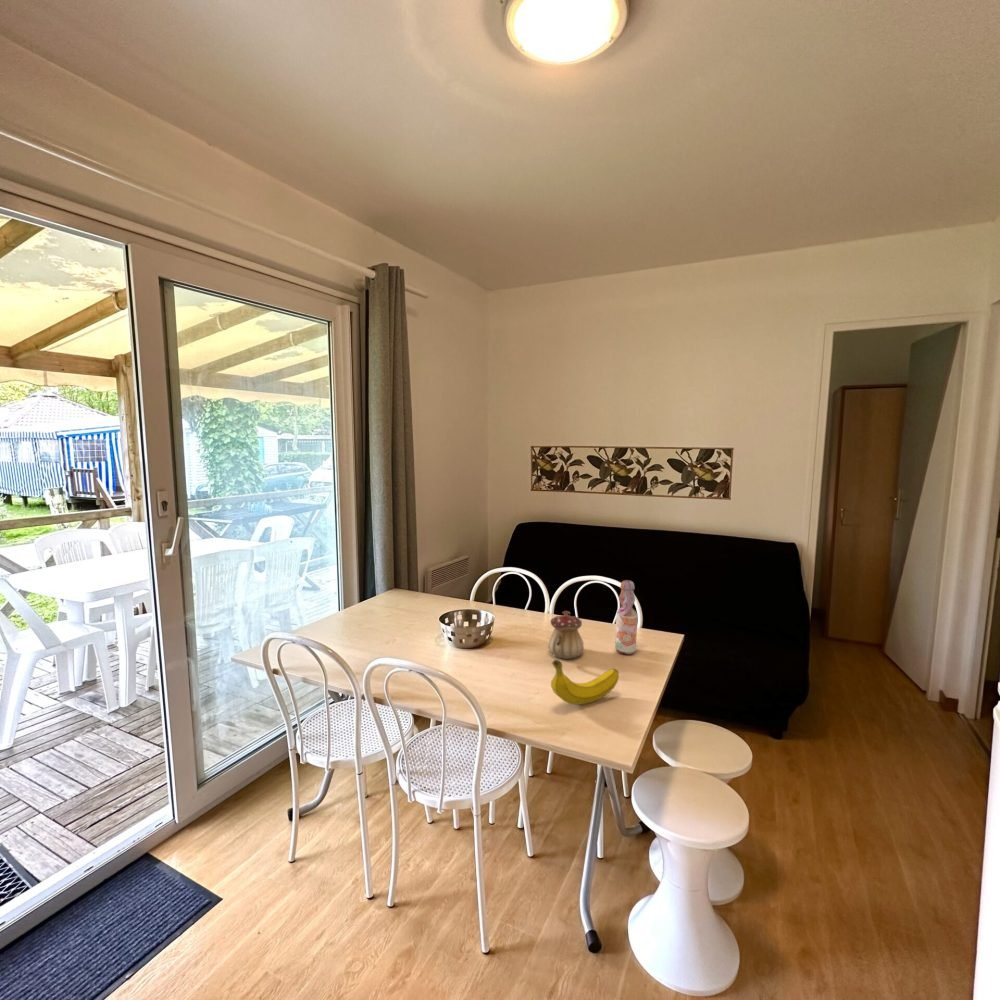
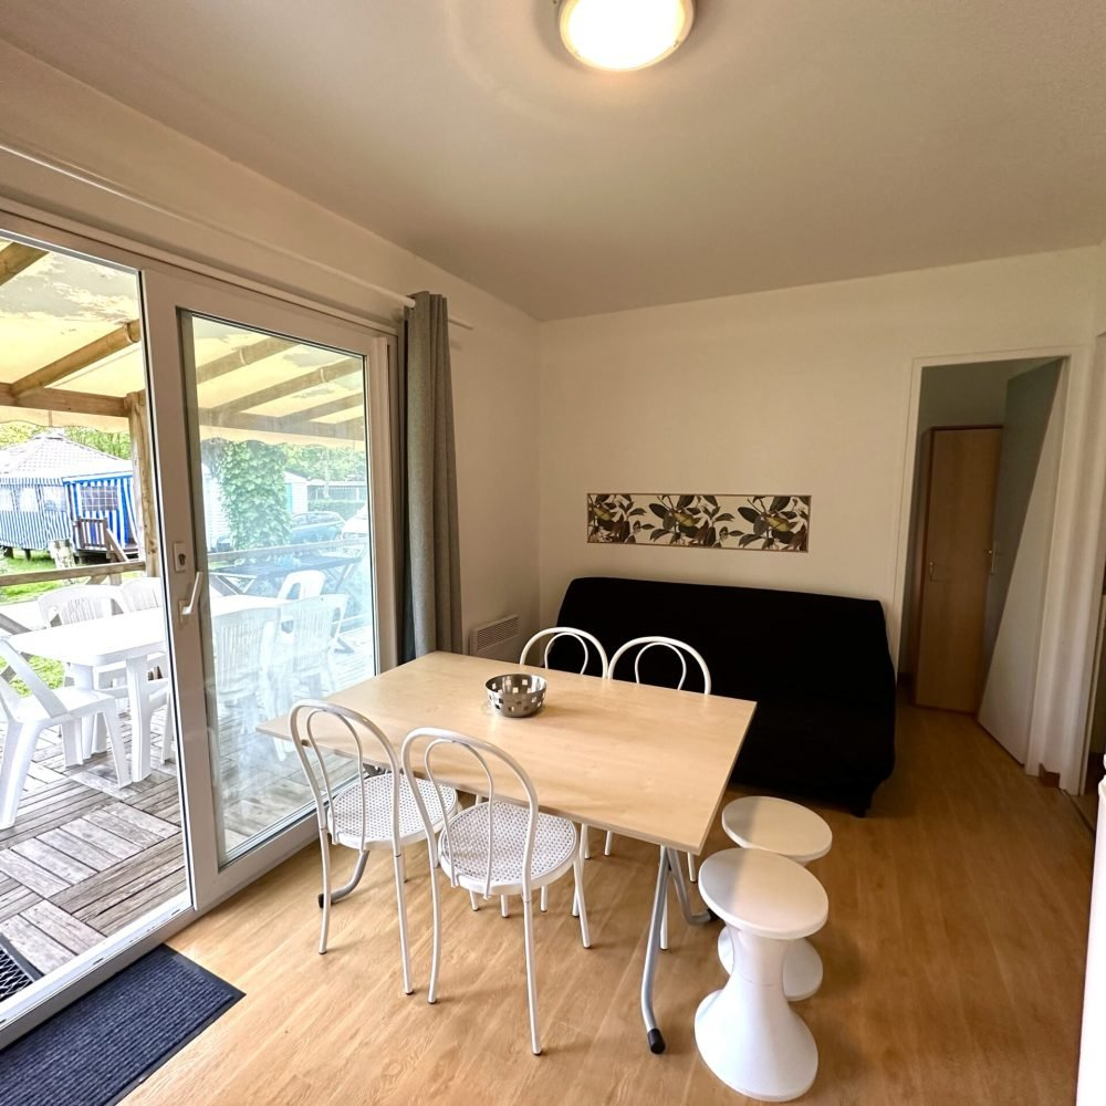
- fruit (587, 682)
- bottle (626, 616)
- teapot (564, 632)
